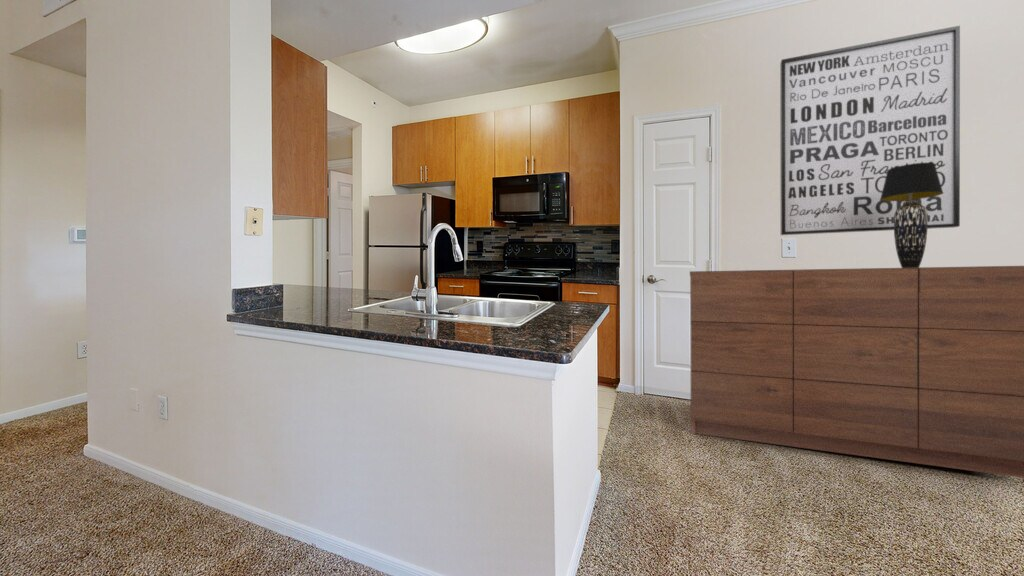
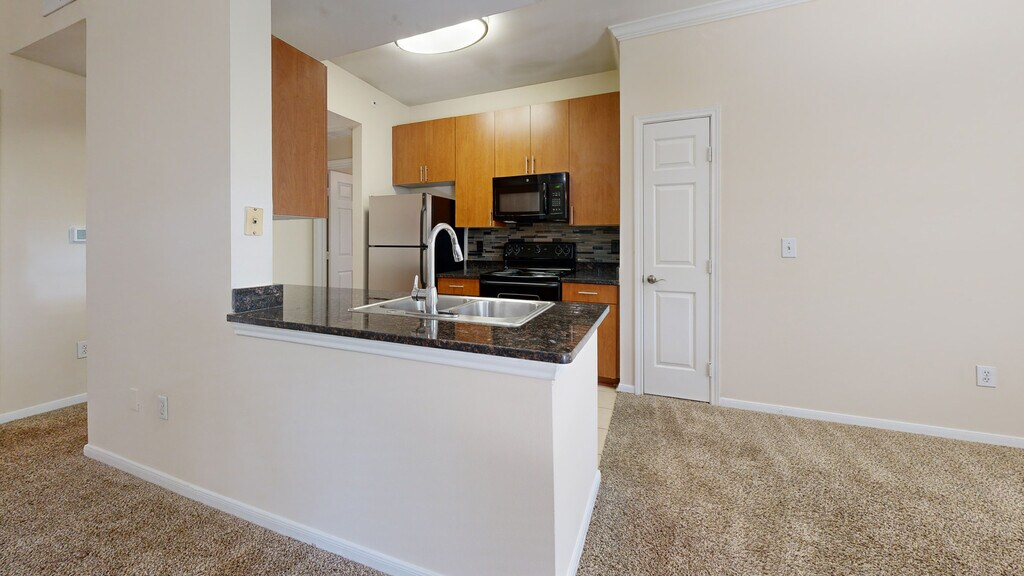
- wall art (863, 138)
- dresser (835, 354)
- table lamp (910, 217)
